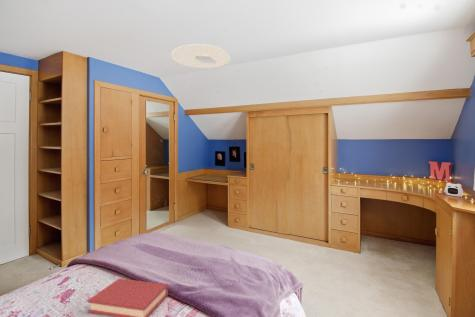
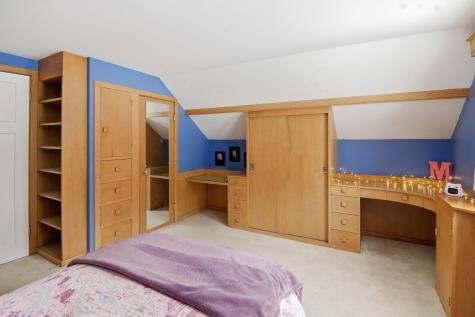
- hardback book (130, 297)
- ceiling light (201, 55)
